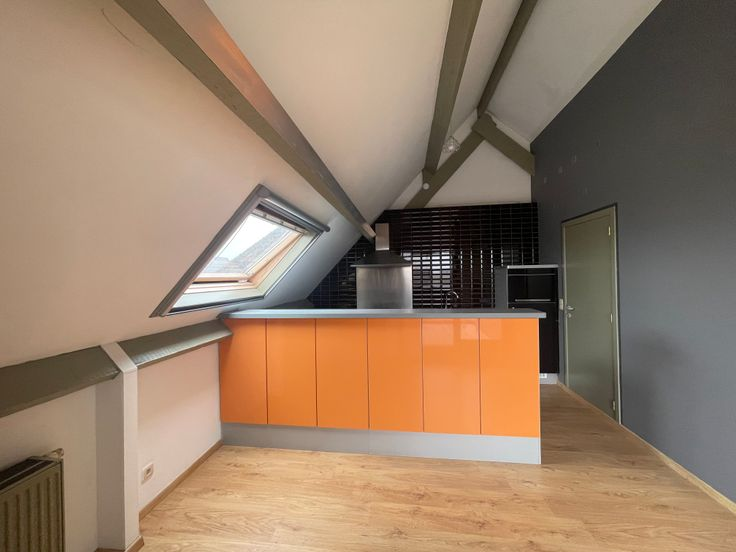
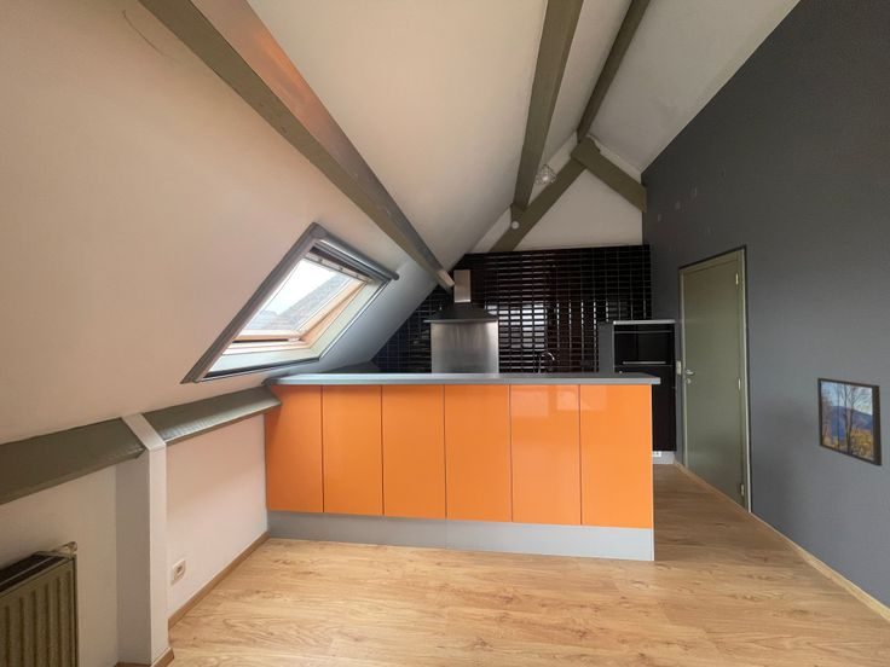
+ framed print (846, 418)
